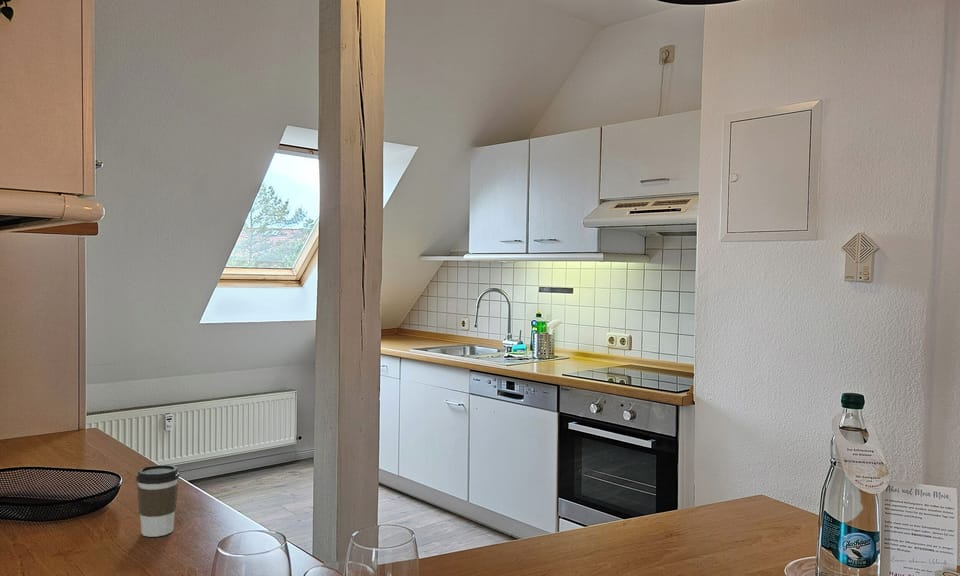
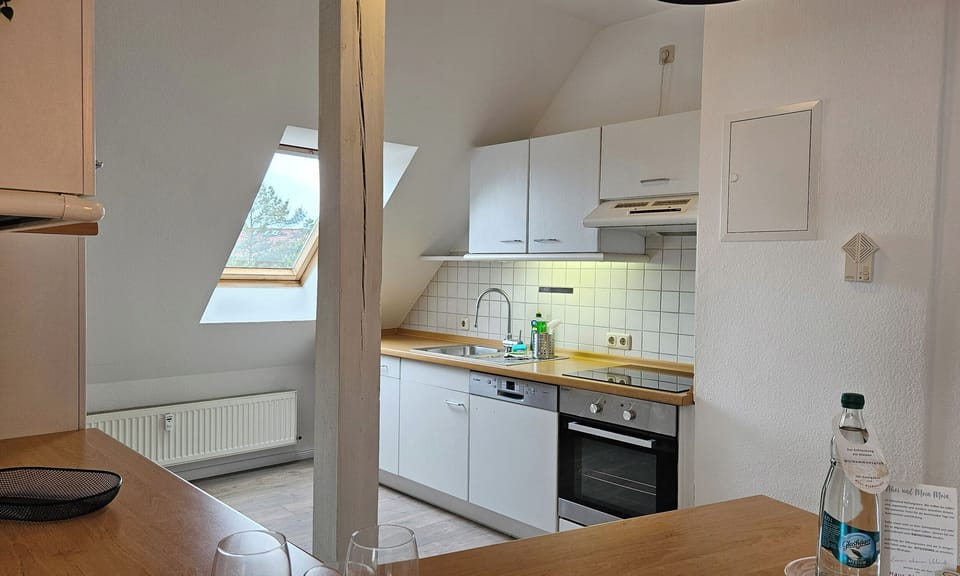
- coffee cup (157, 500)
